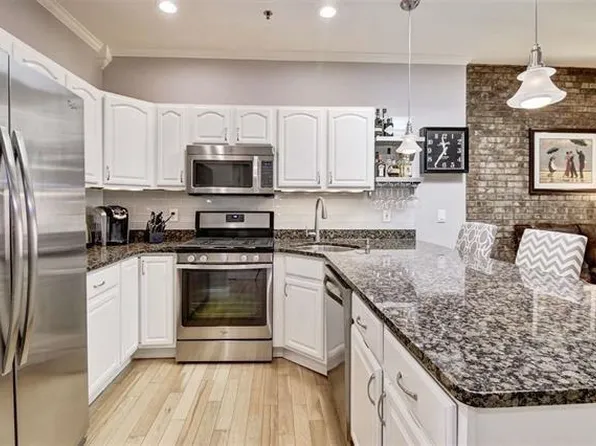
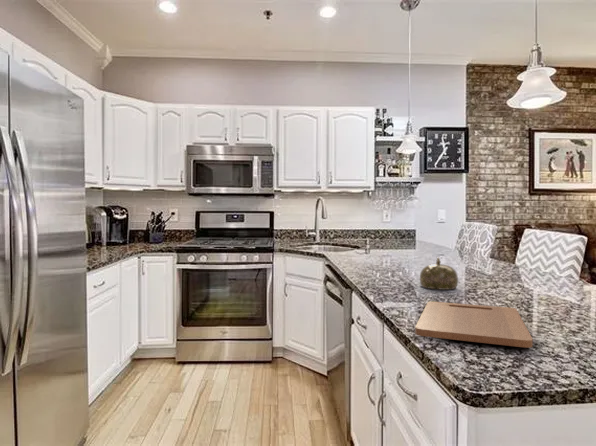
+ cutting board (470, 320)
+ teapot (438, 273)
